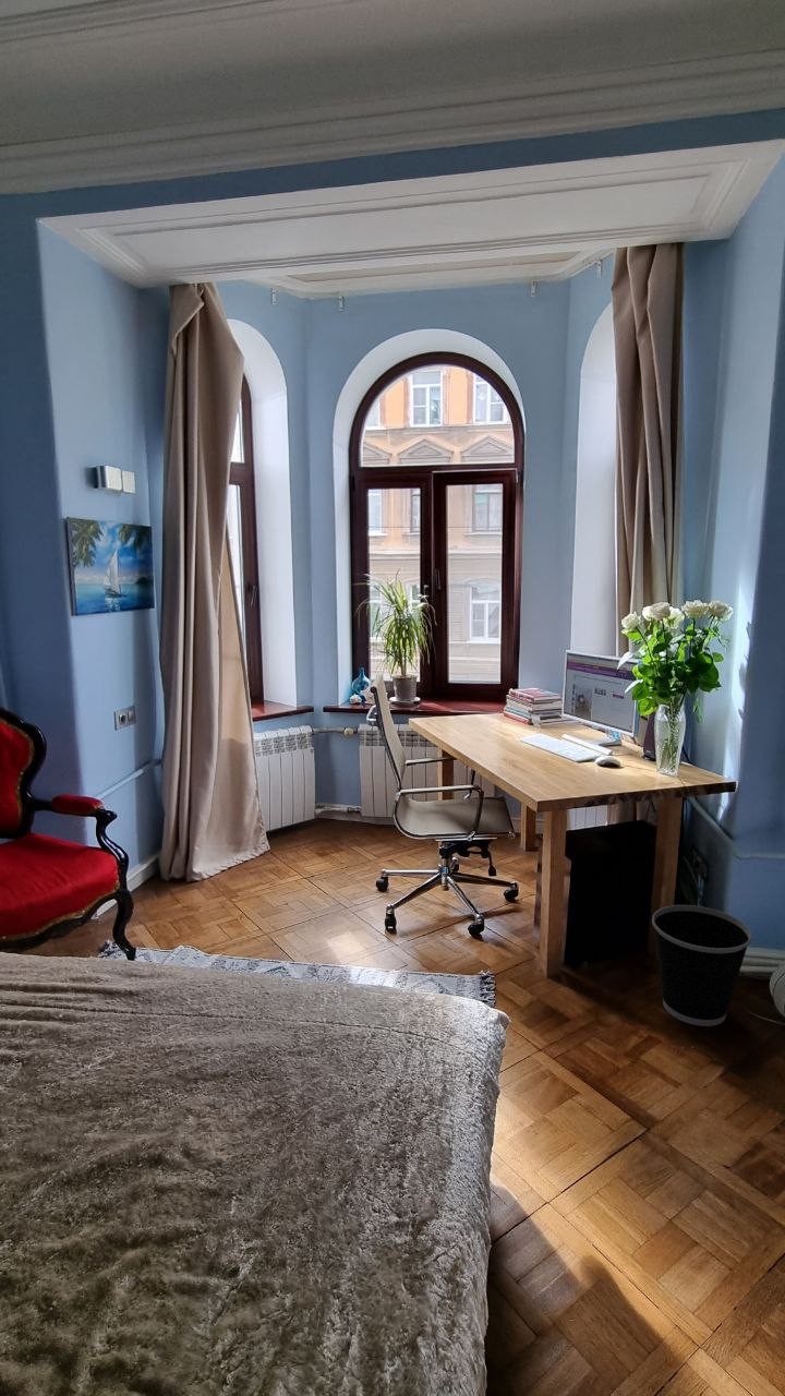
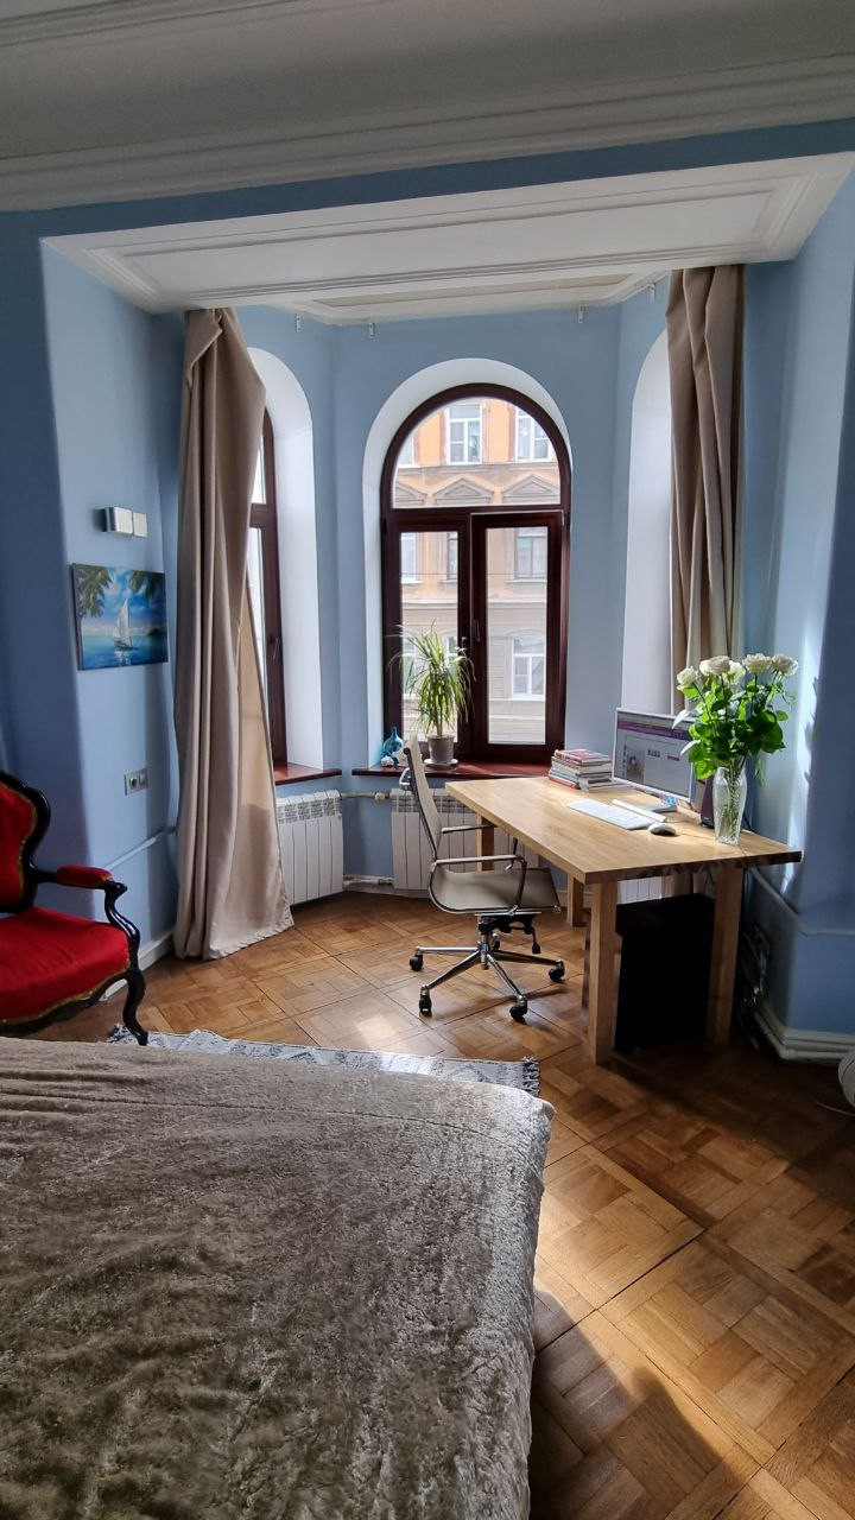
- wastebasket (697, 966)
